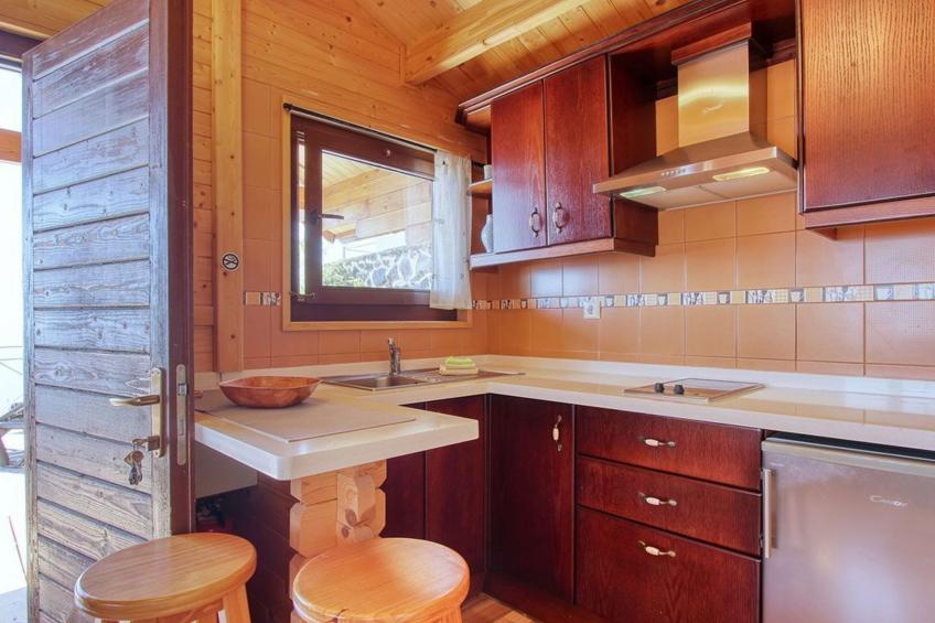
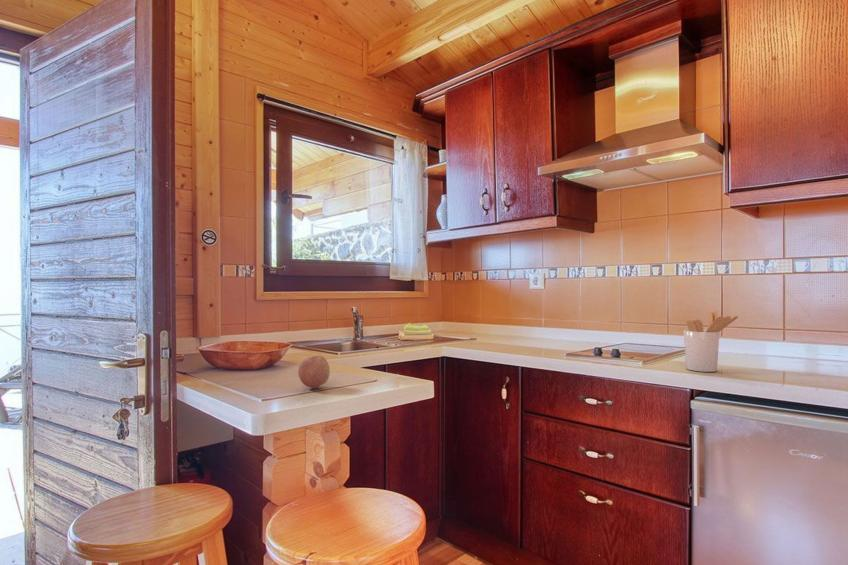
+ utensil holder (709, 341)
+ fruit (314, 372)
